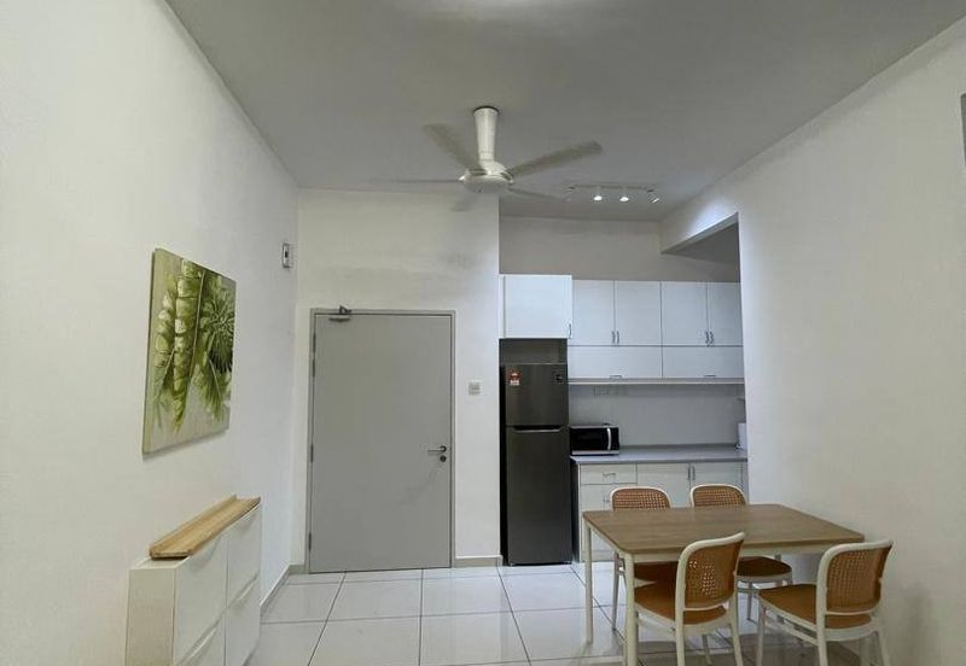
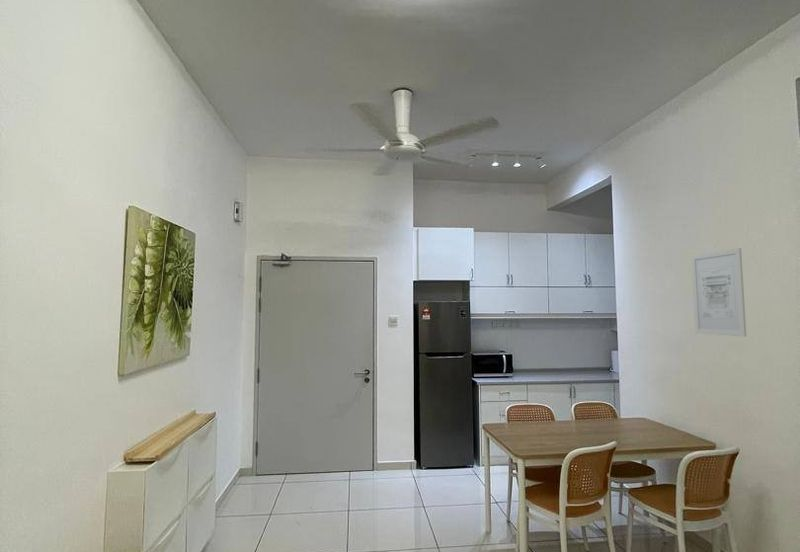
+ wall art (716, 293)
